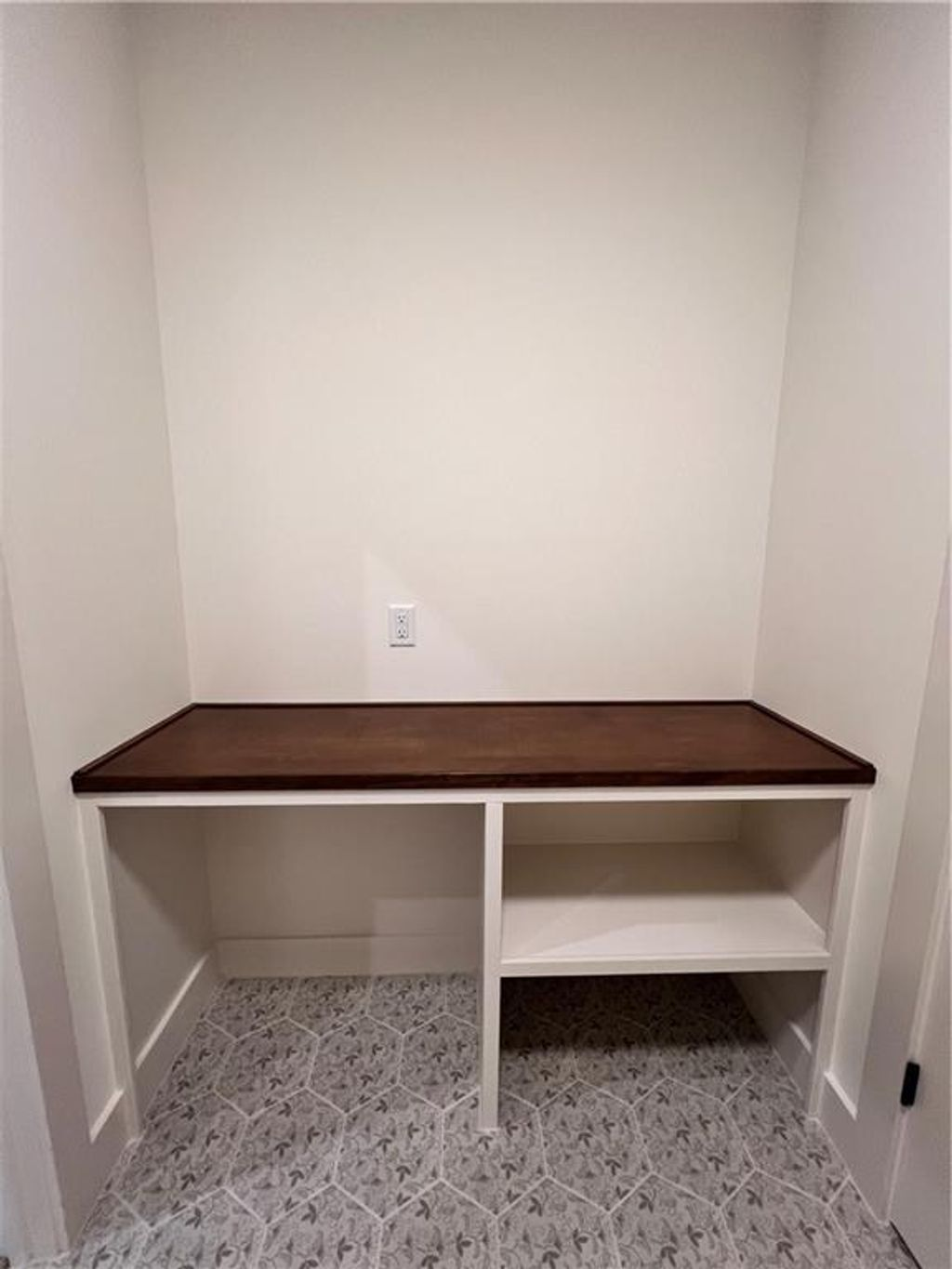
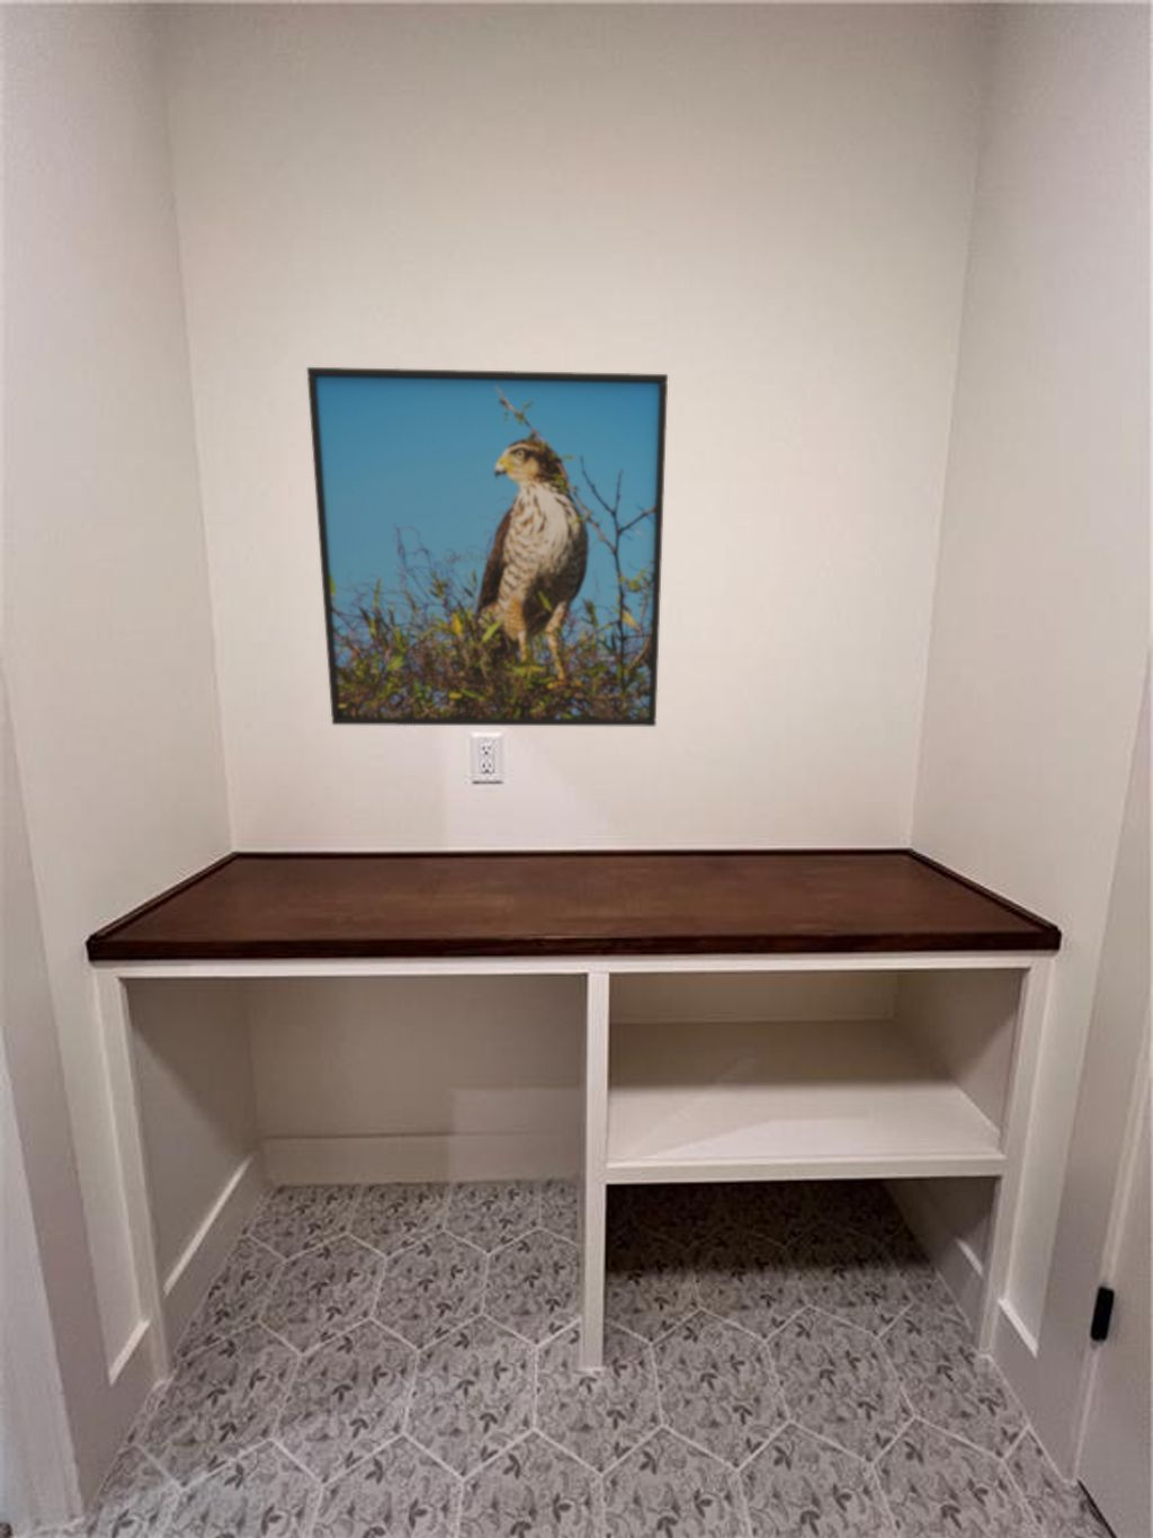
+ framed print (492, 558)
